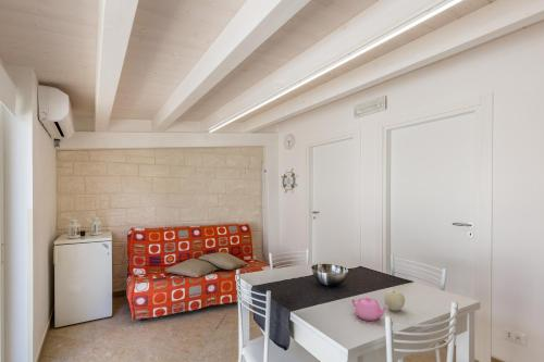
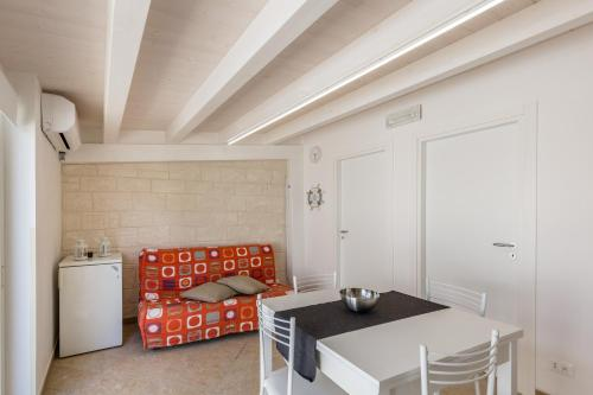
- fruit (394, 300)
- teapot (369, 307)
